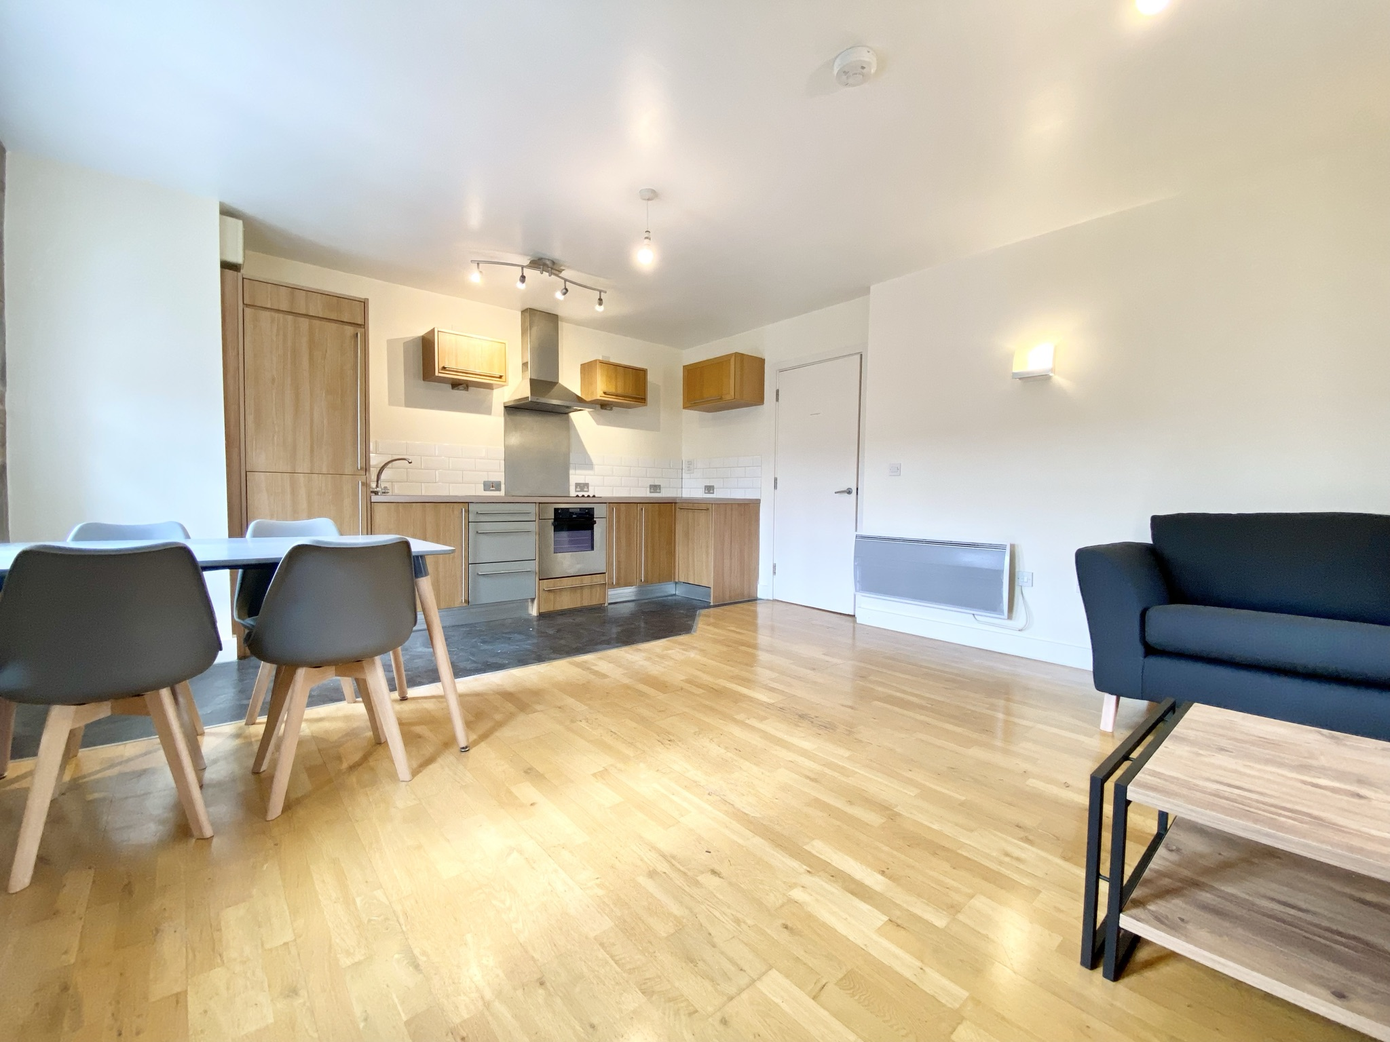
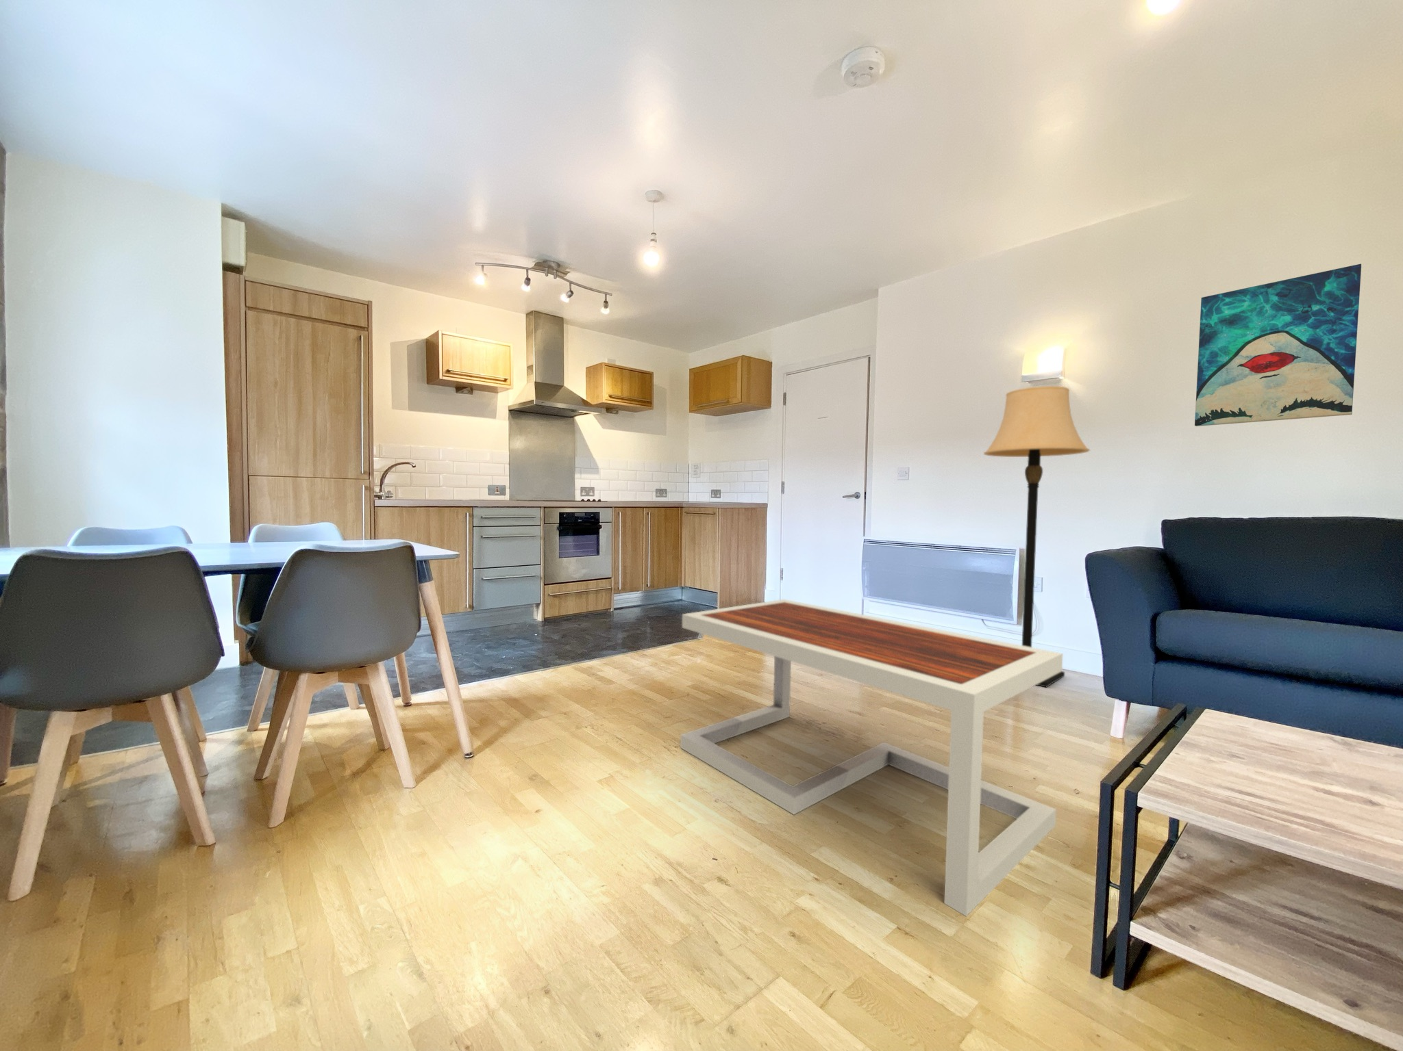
+ wall art (1272, 352)
+ coffee table (852, 679)
+ lamp (1031, 534)
